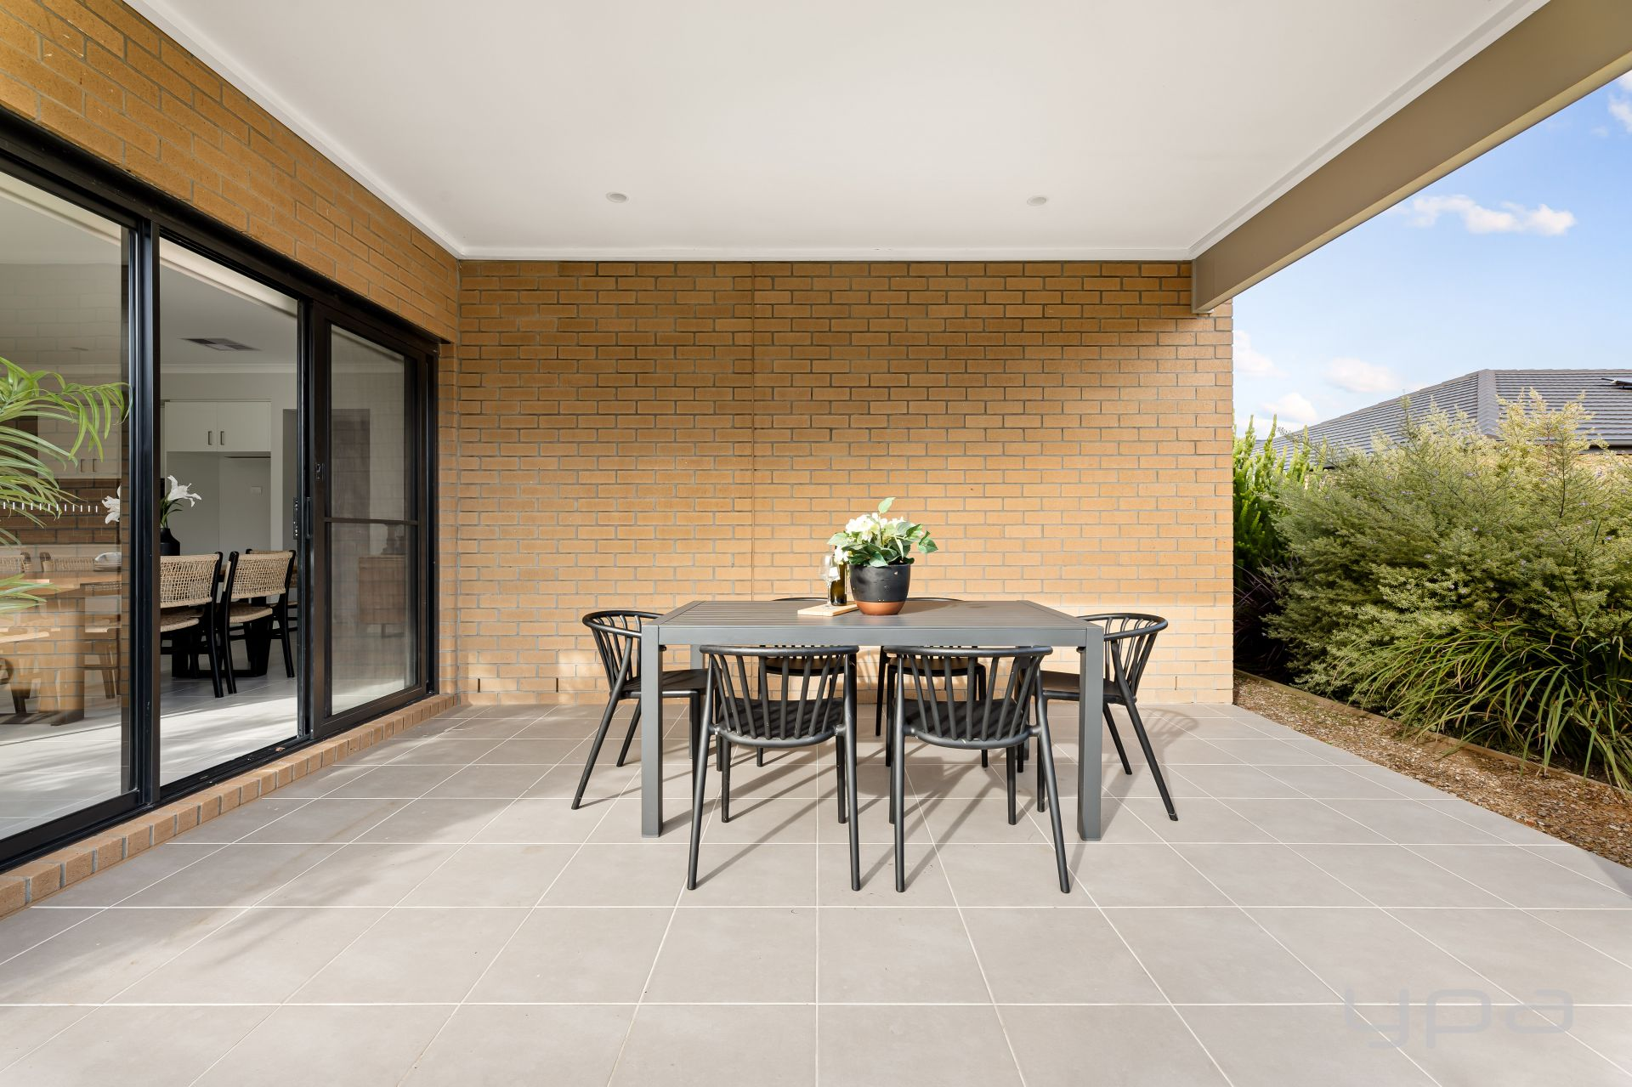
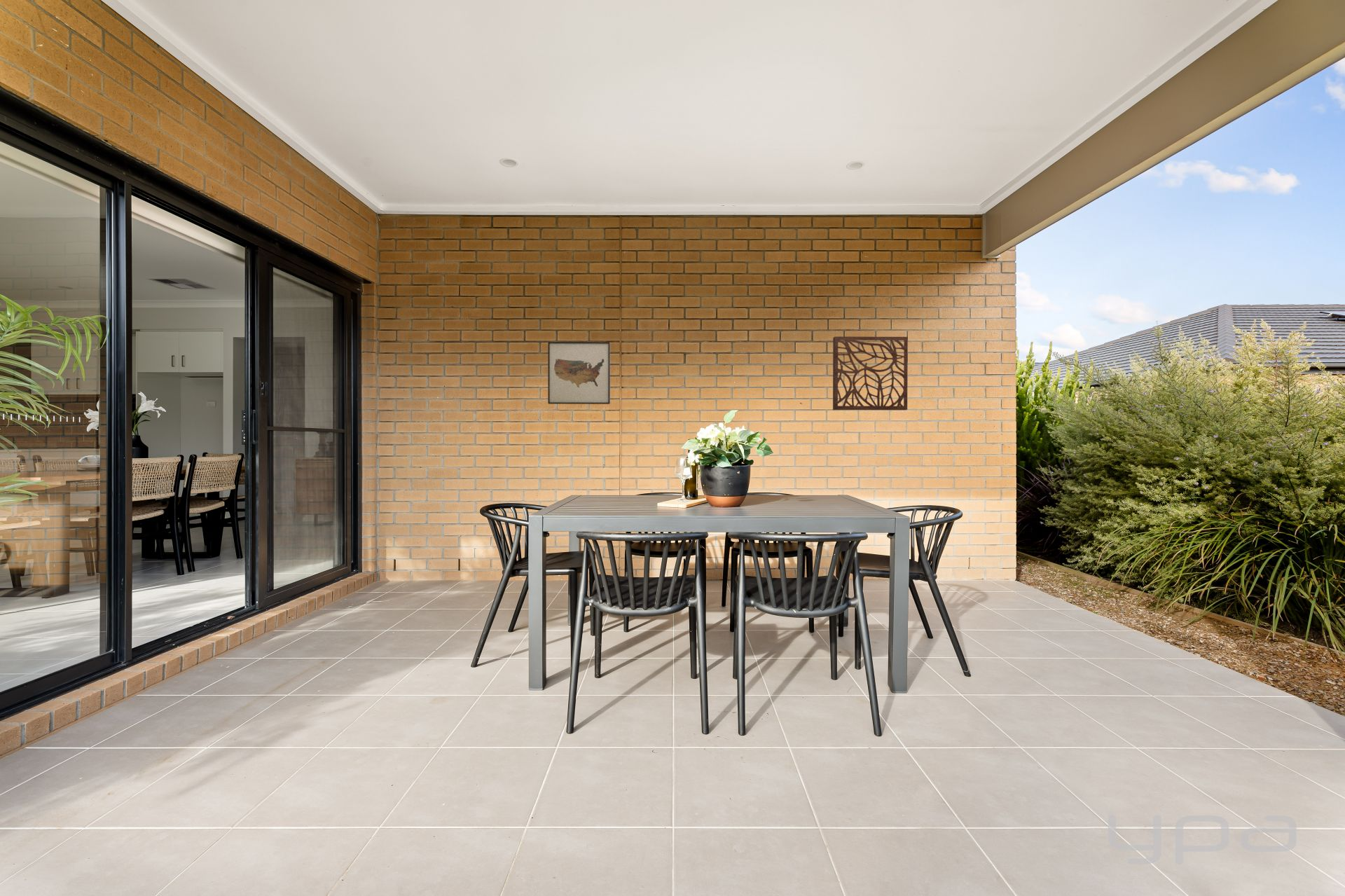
+ wall art (579, 373)
+ decorative wall panel (871, 371)
